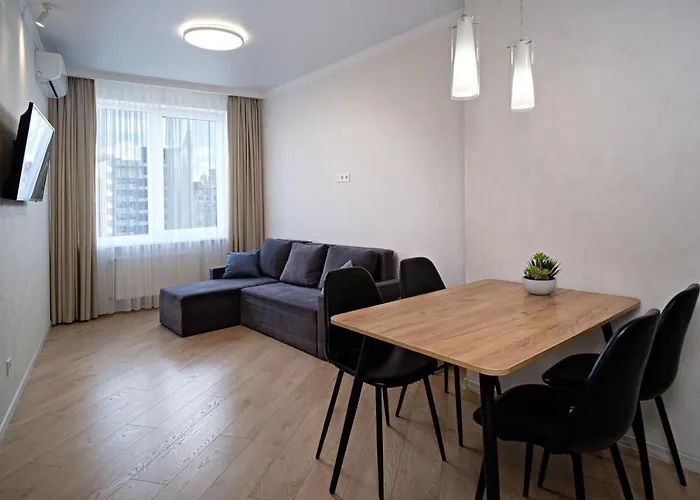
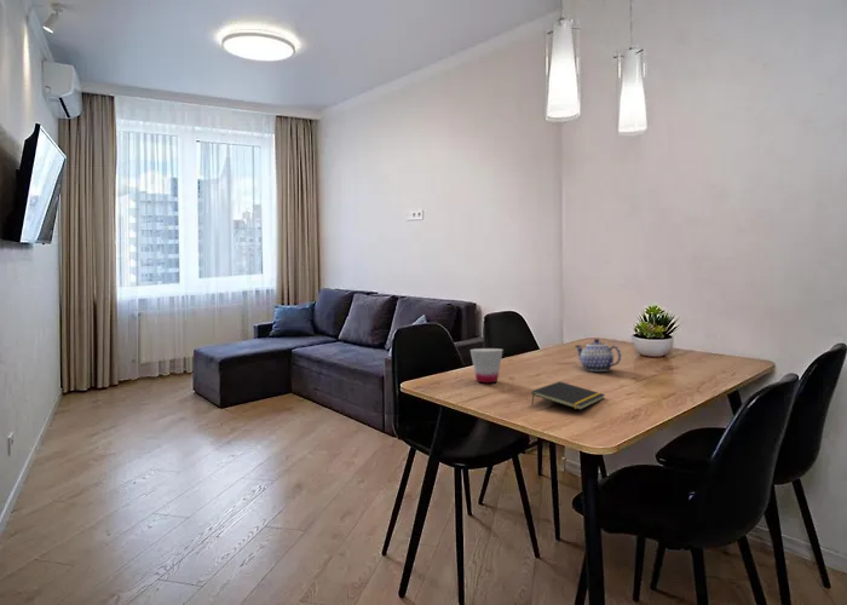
+ teapot (597, 353)
+ cup (486, 365)
+ notepad (569, 394)
